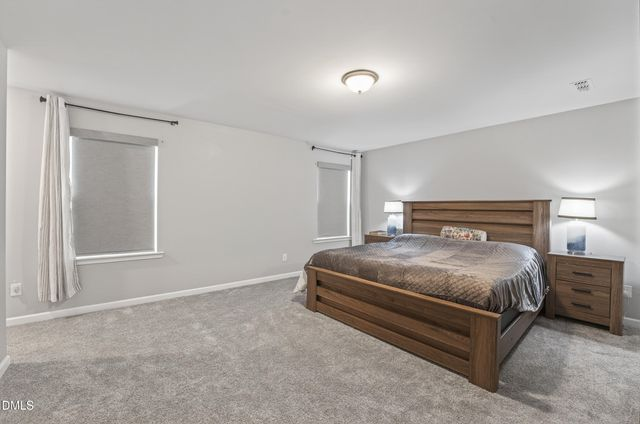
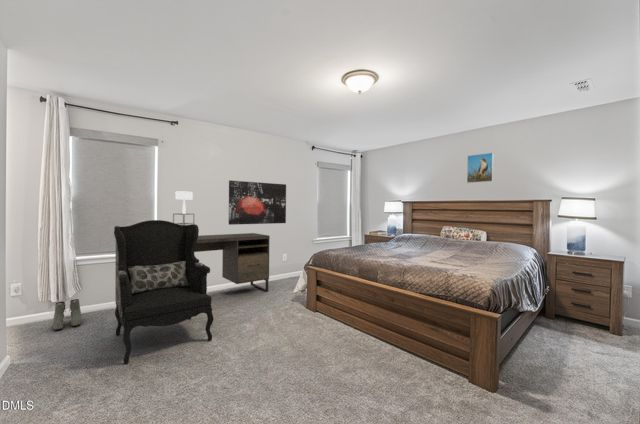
+ armchair (162, 279)
+ table lamp (184, 214)
+ desk (222, 265)
+ wall art (259, 203)
+ boots (65, 311)
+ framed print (479, 168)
